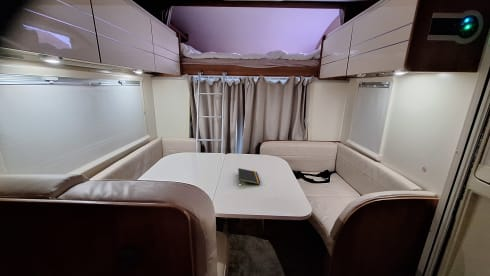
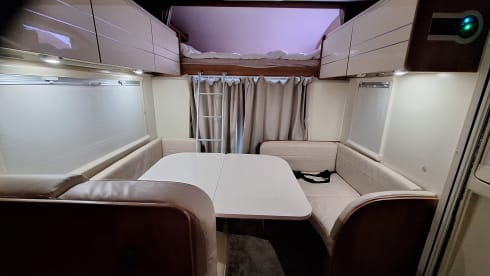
- notepad (248, 175)
